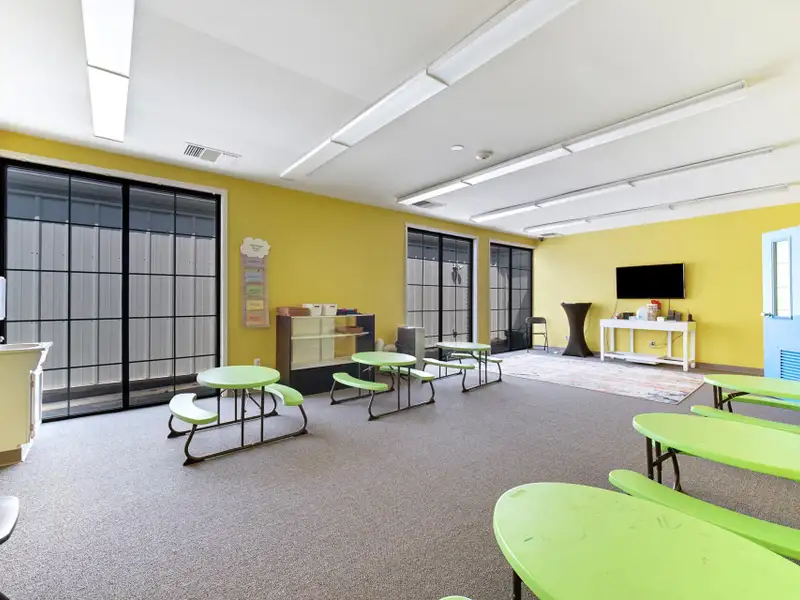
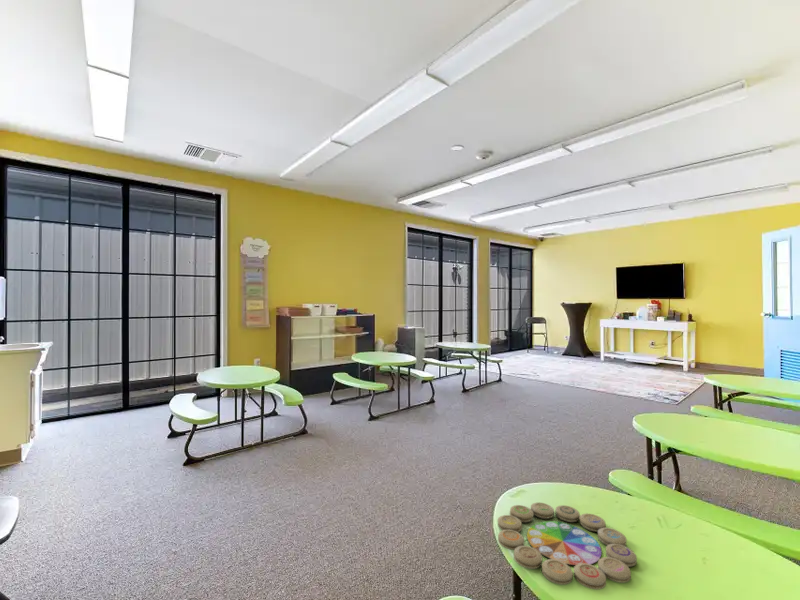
+ memory game (561, 537)
